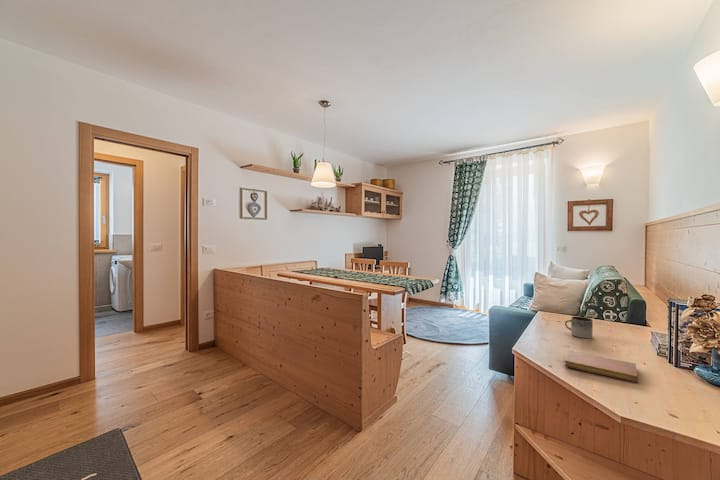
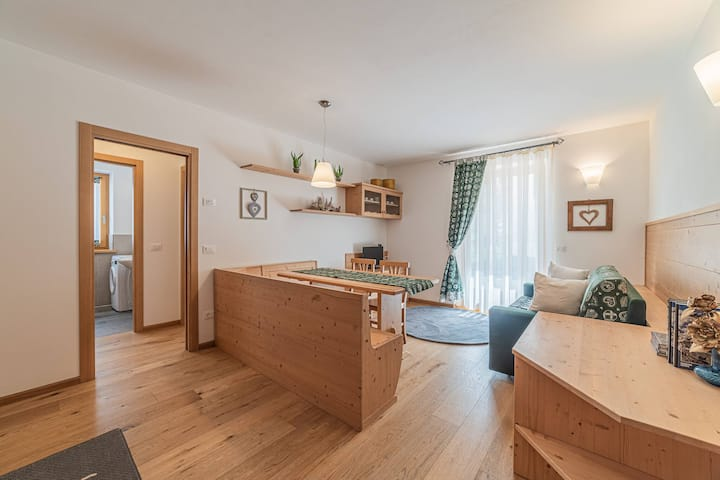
- mug (578, 326)
- notebook (599, 364)
